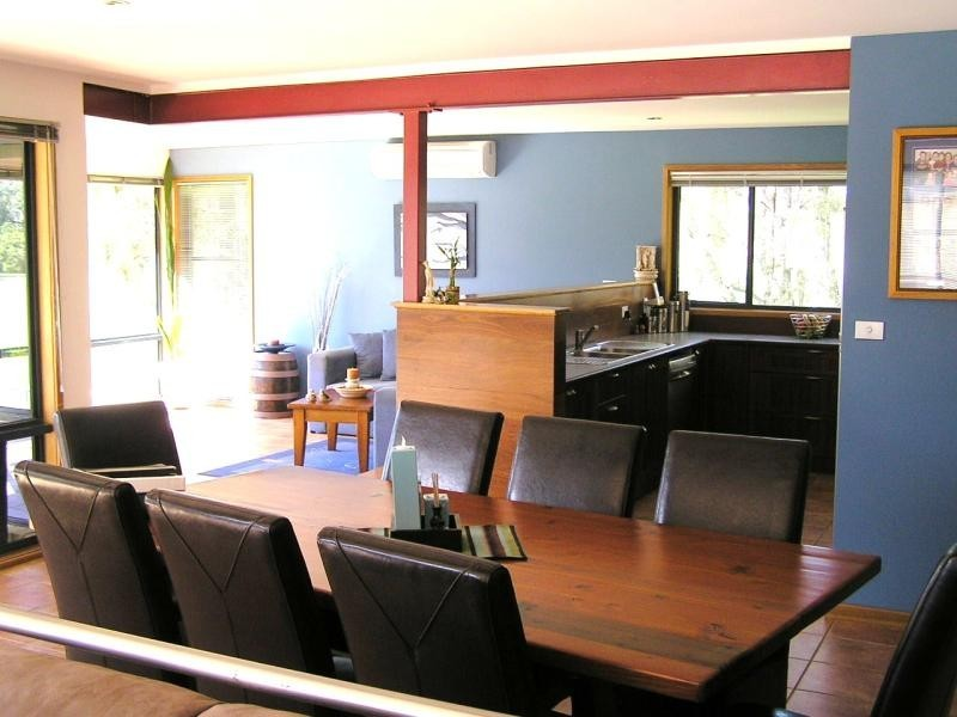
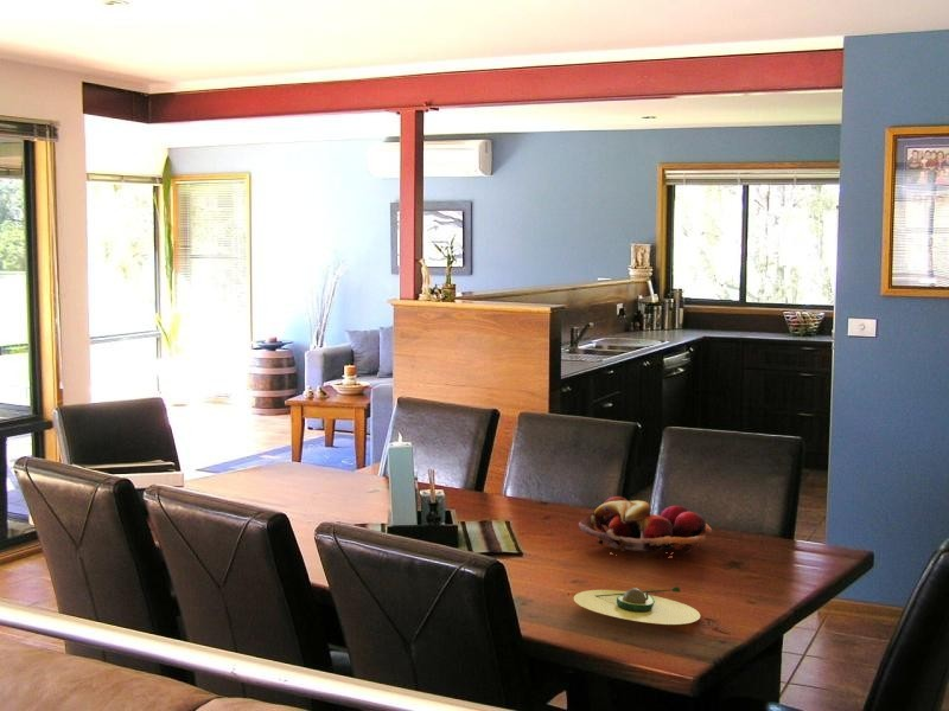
+ fruit basket (643, 524)
+ avocado (636, 597)
